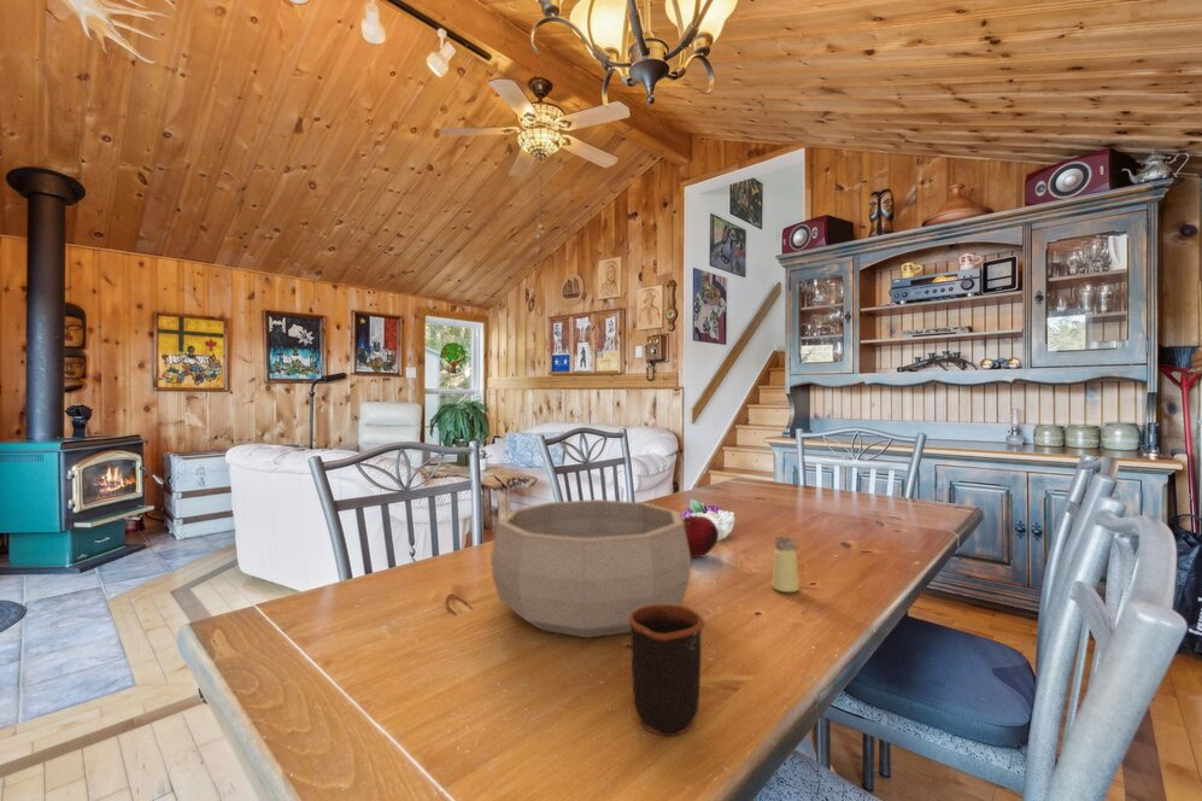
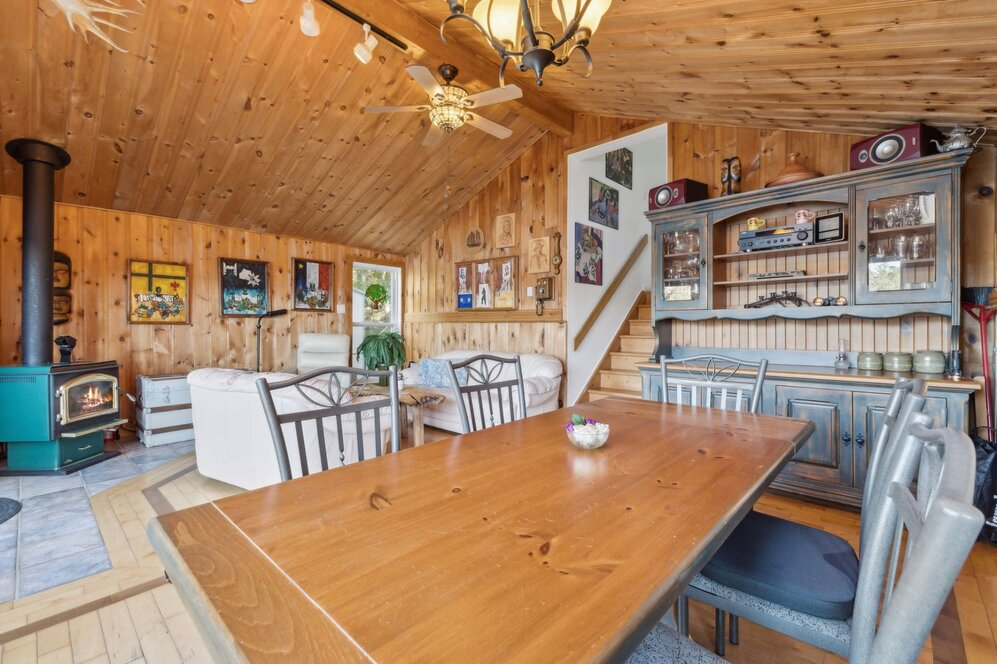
- saltshaker (785, 562)
- decorative bowl (592, 562)
- mug (668, 661)
- fruit (694, 534)
